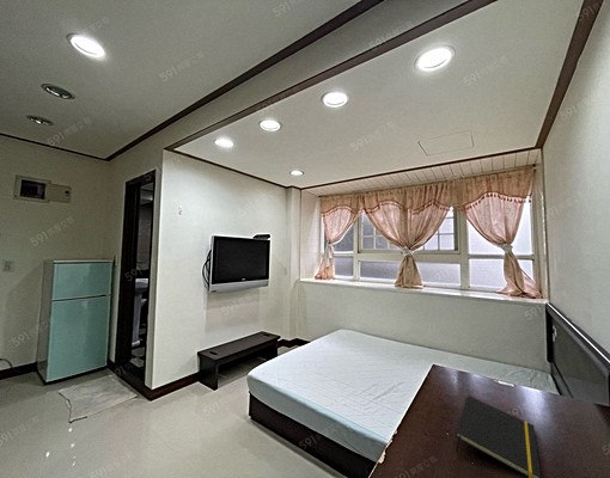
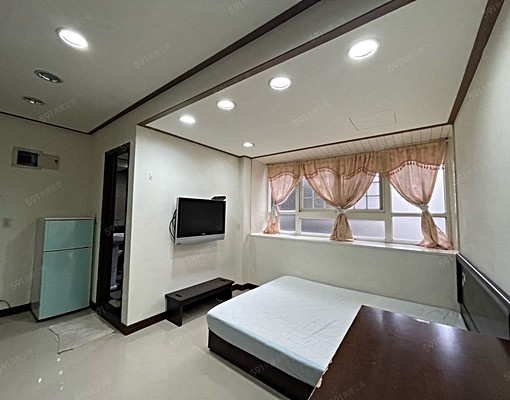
- notepad (496, 430)
